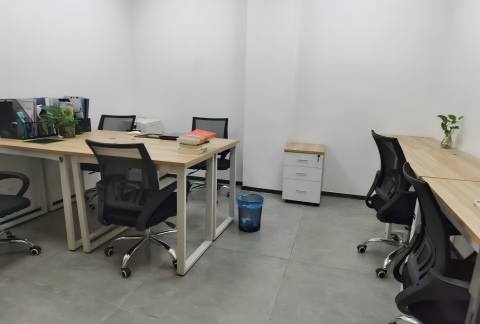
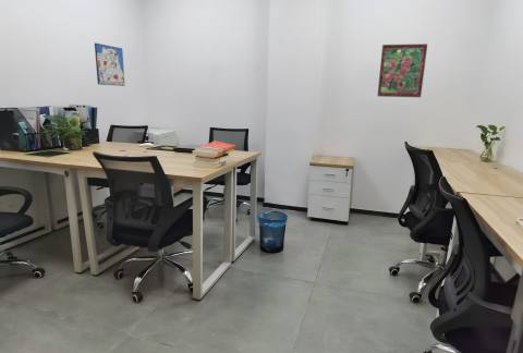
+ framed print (401, 71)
+ wall art (110, 65)
